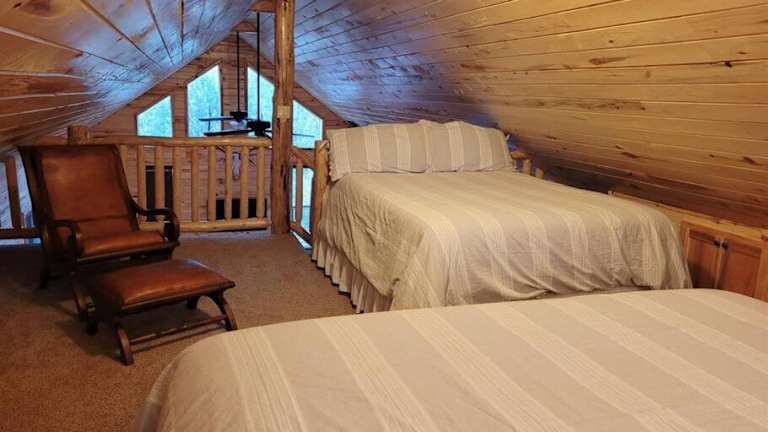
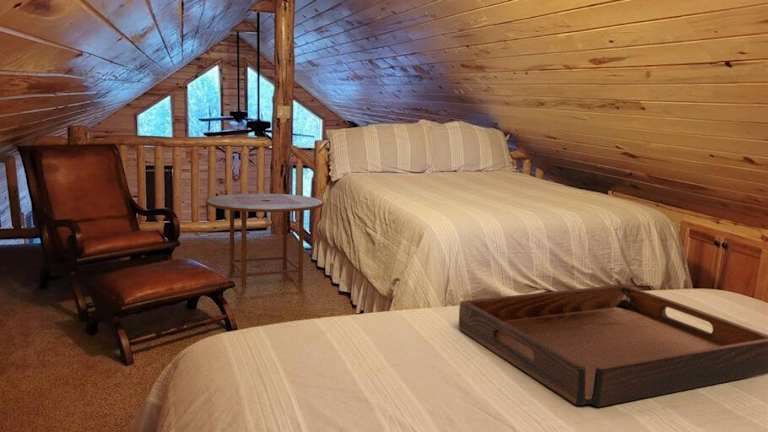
+ serving tray (607, 333)
+ side table (283, 239)
